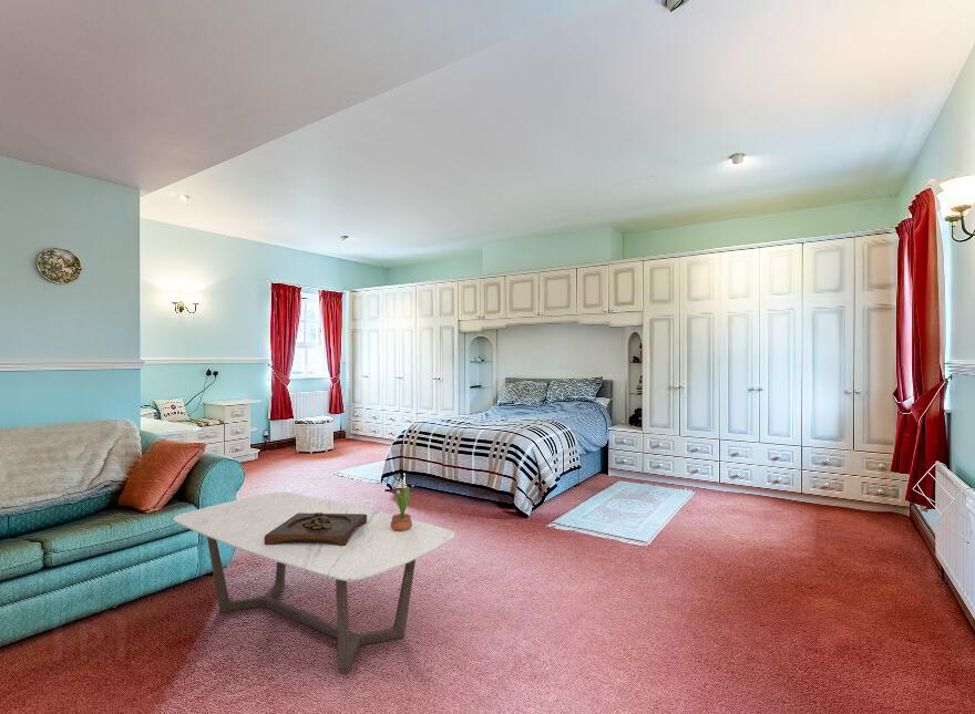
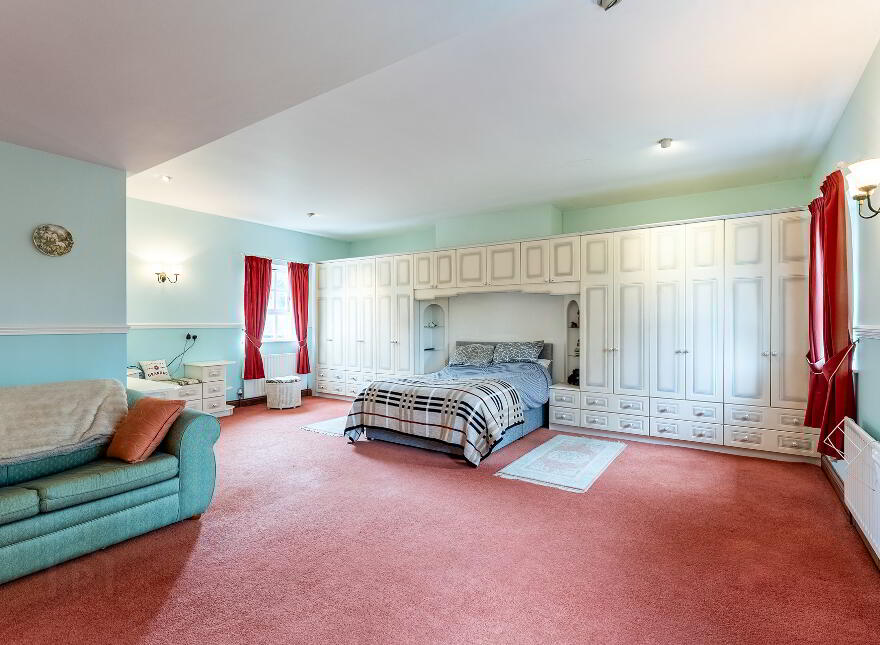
- wooden tray (319, 521)
- coffee table (309, 571)
- potted flower (399, 500)
